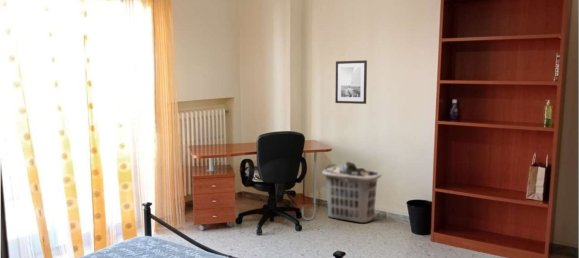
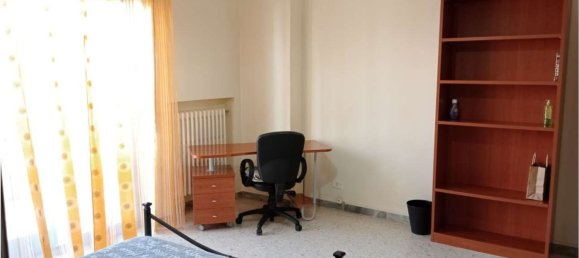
- clothes hamper (351, 190)
- wall art (350, 82)
